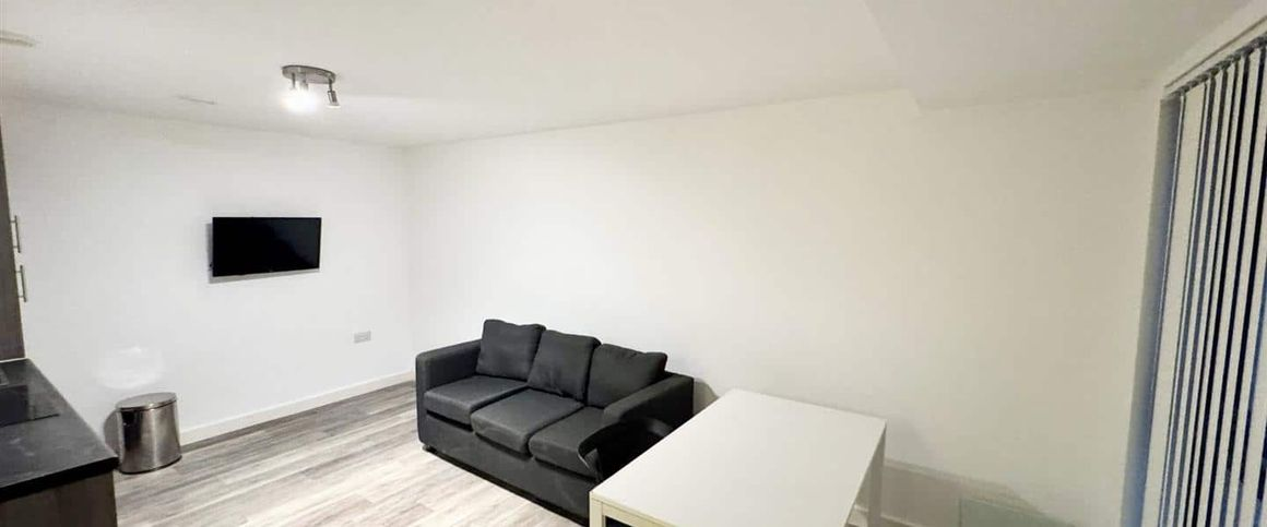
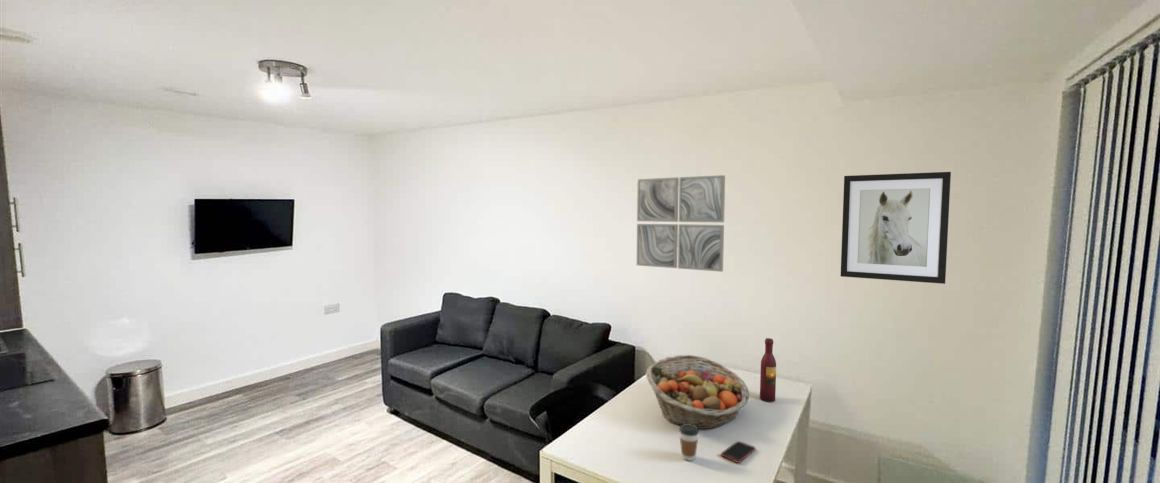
+ cell phone (738, 451)
+ wine bottle (768, 369)
+ coffee cup (688, 442)
+ fruit basket (696, 390)
+ wall art (892, 227)
+ wall art (677, 224)
